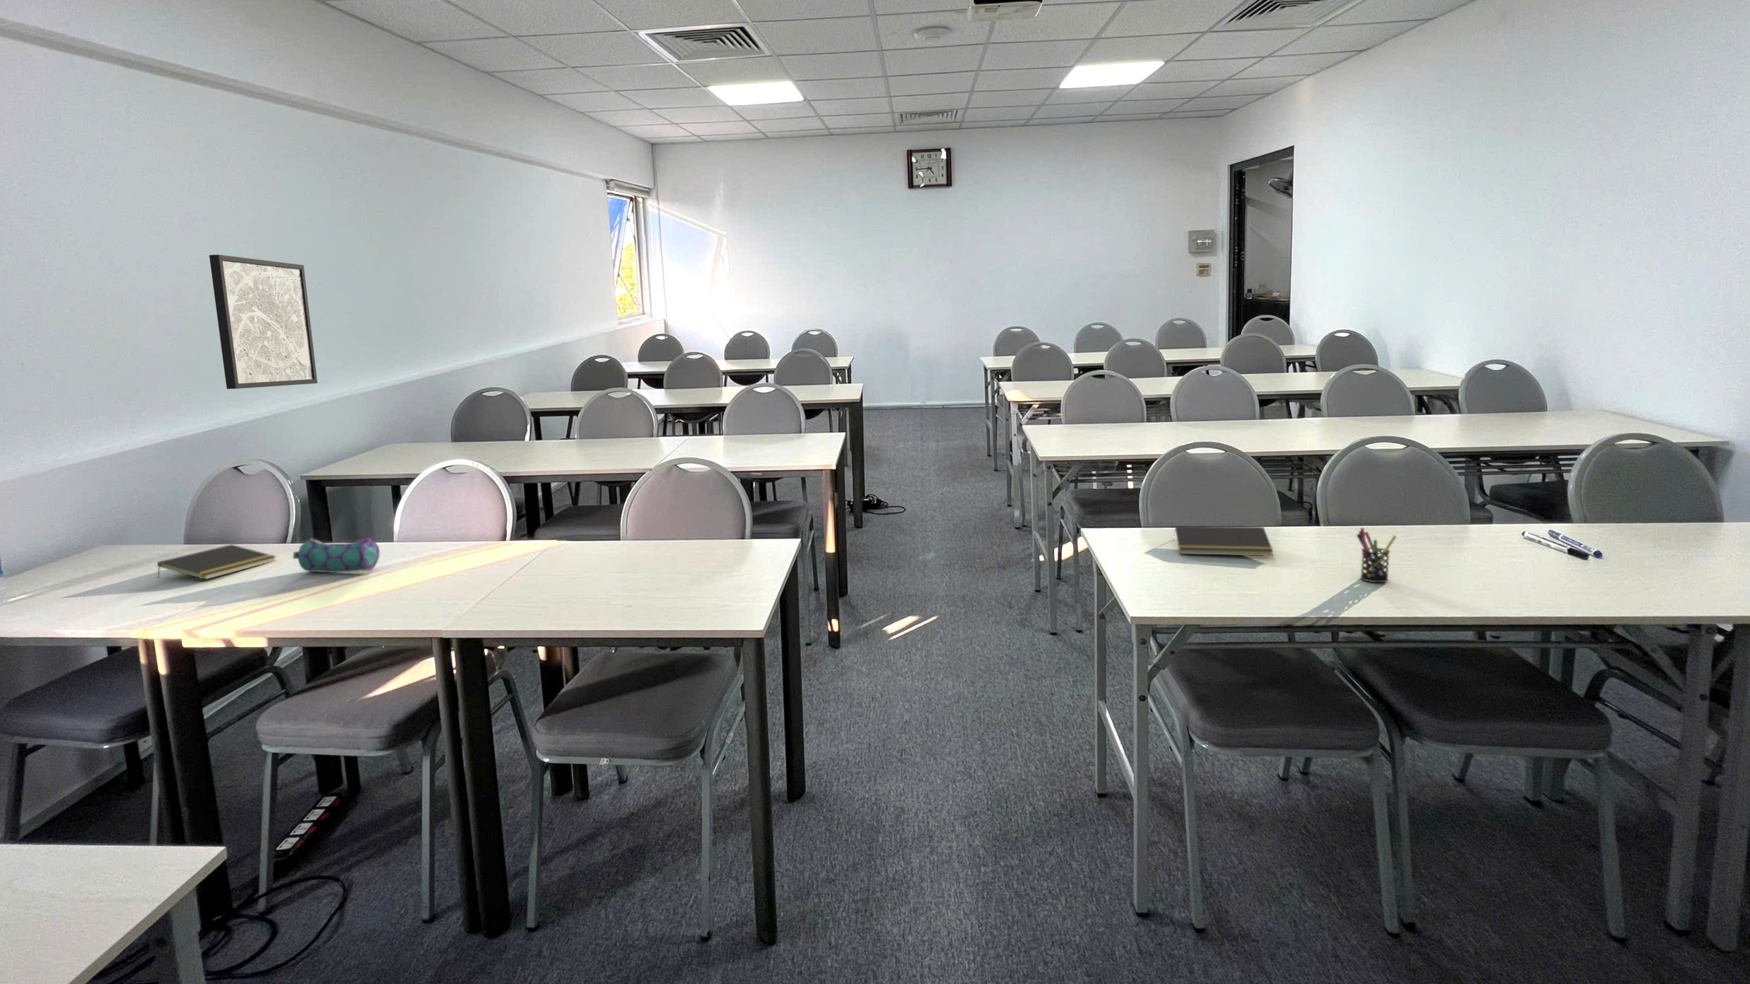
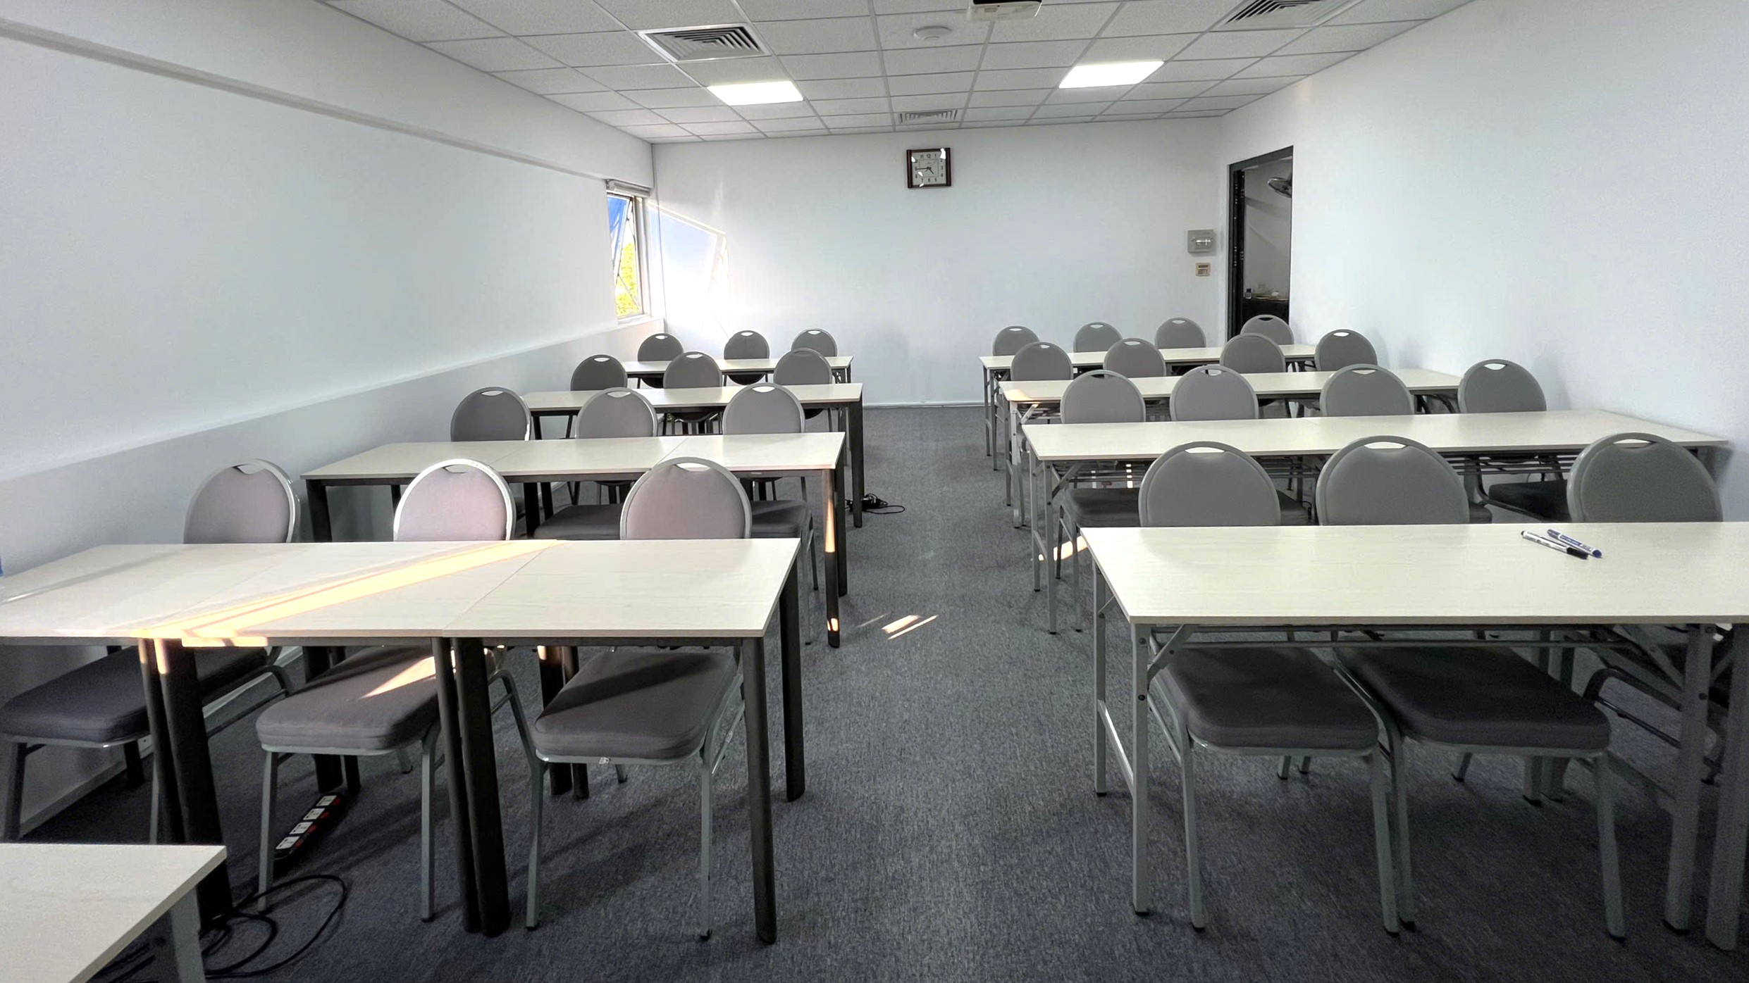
- wall art (267, 323)
- pen holder (1374, 554)
- notepad (219, 561)
- notepad (1222, 539)
- pencil case (338, 555)
